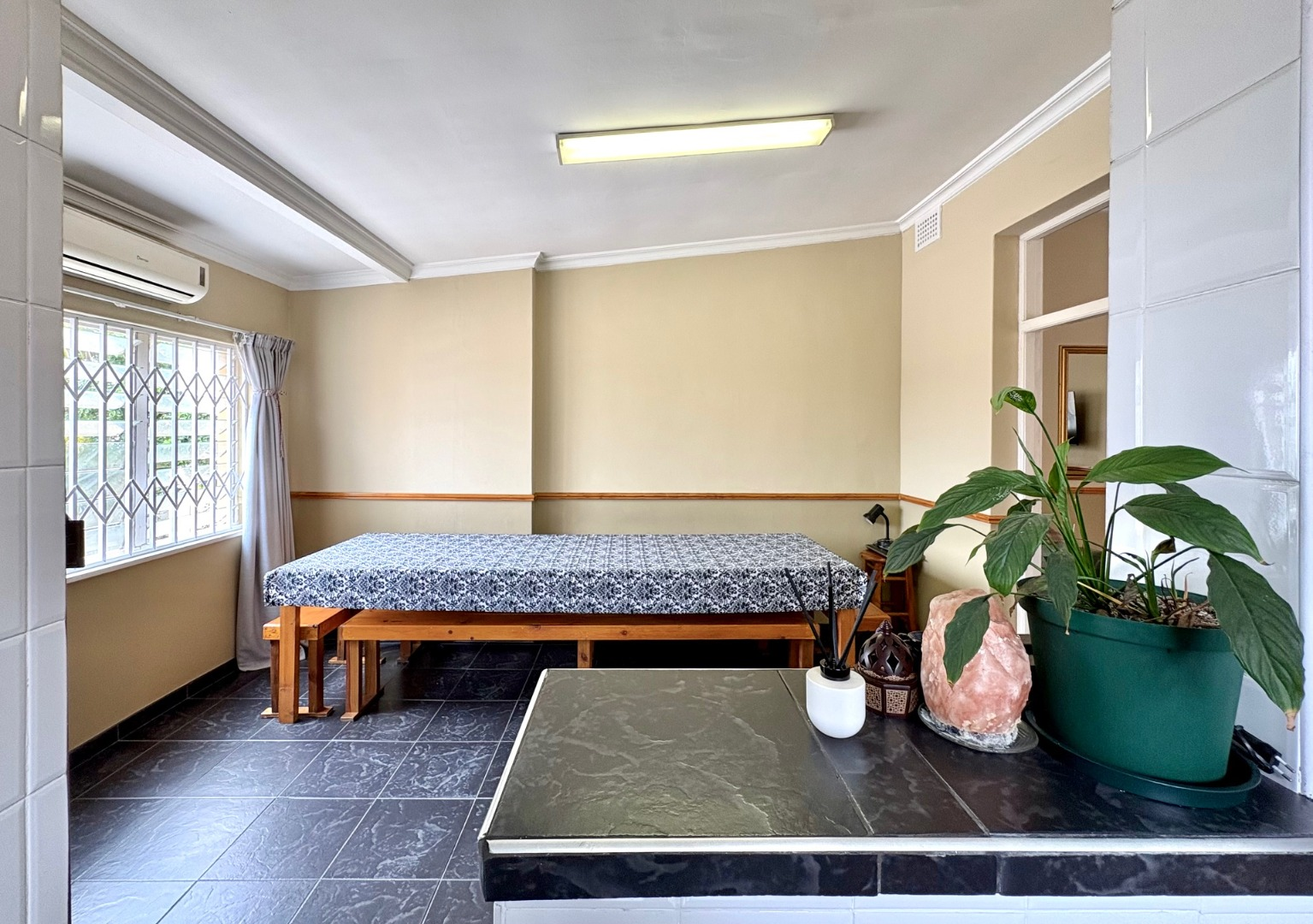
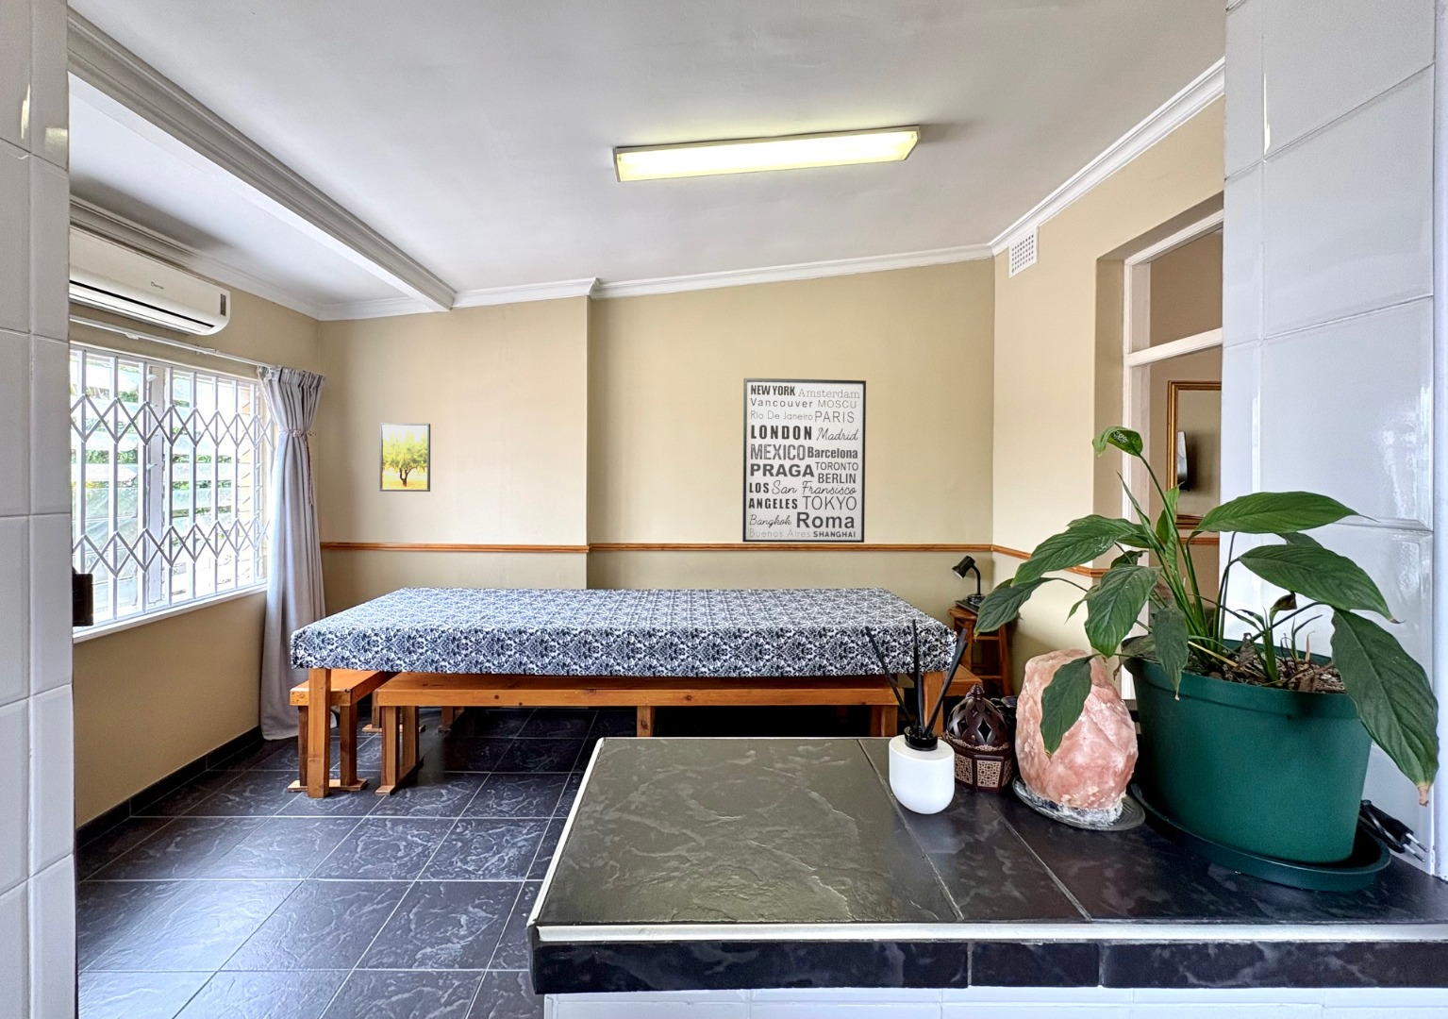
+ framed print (405, 457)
+ wall art (804, 461)
